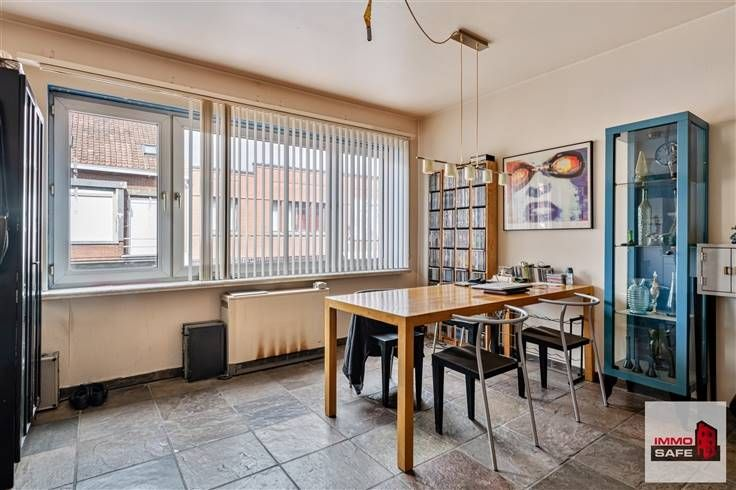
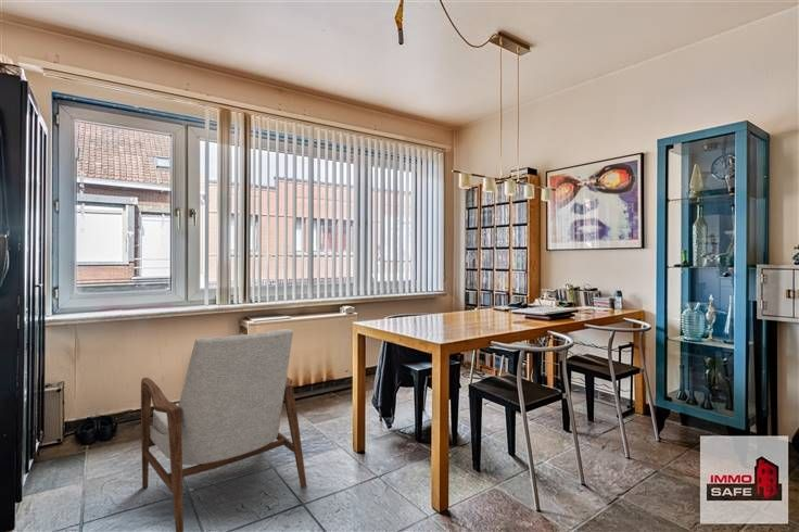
+ armchair (225, 405)
